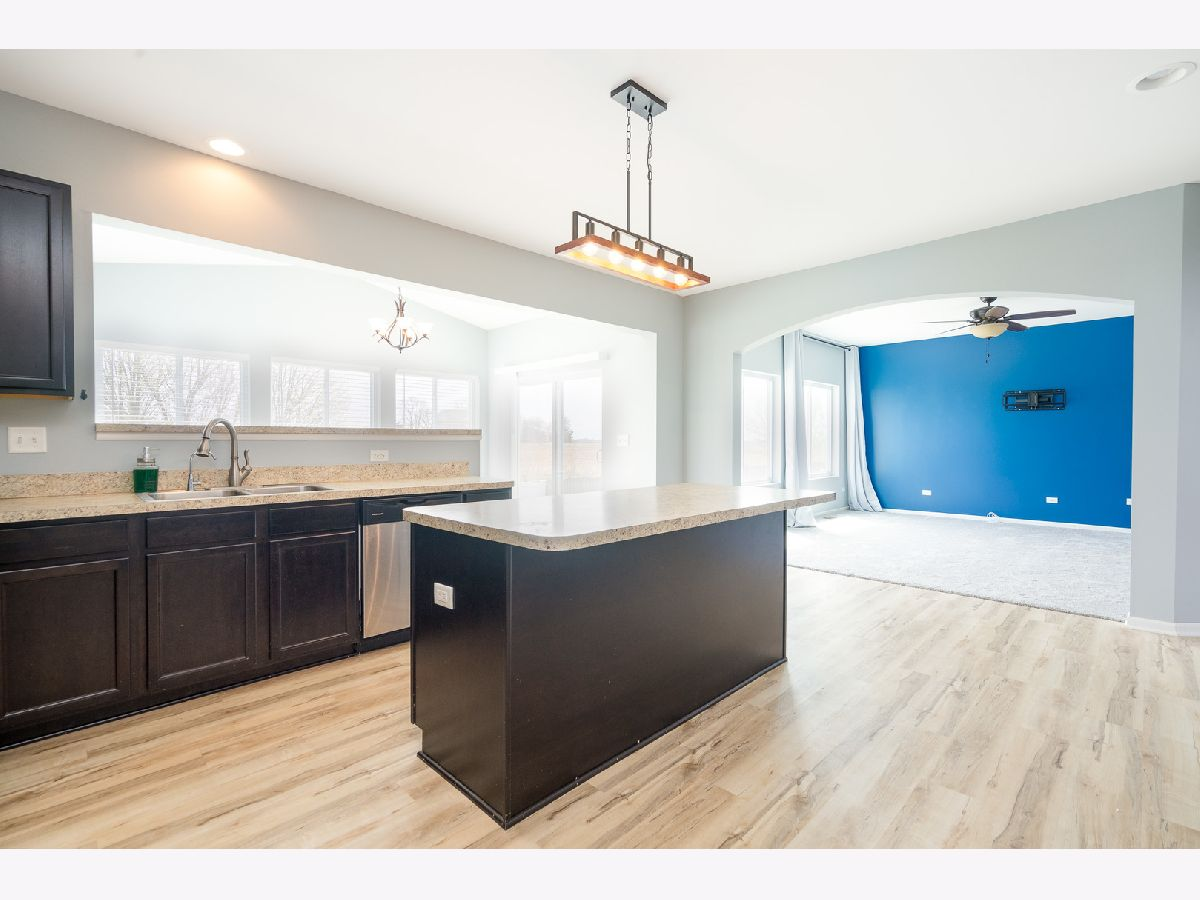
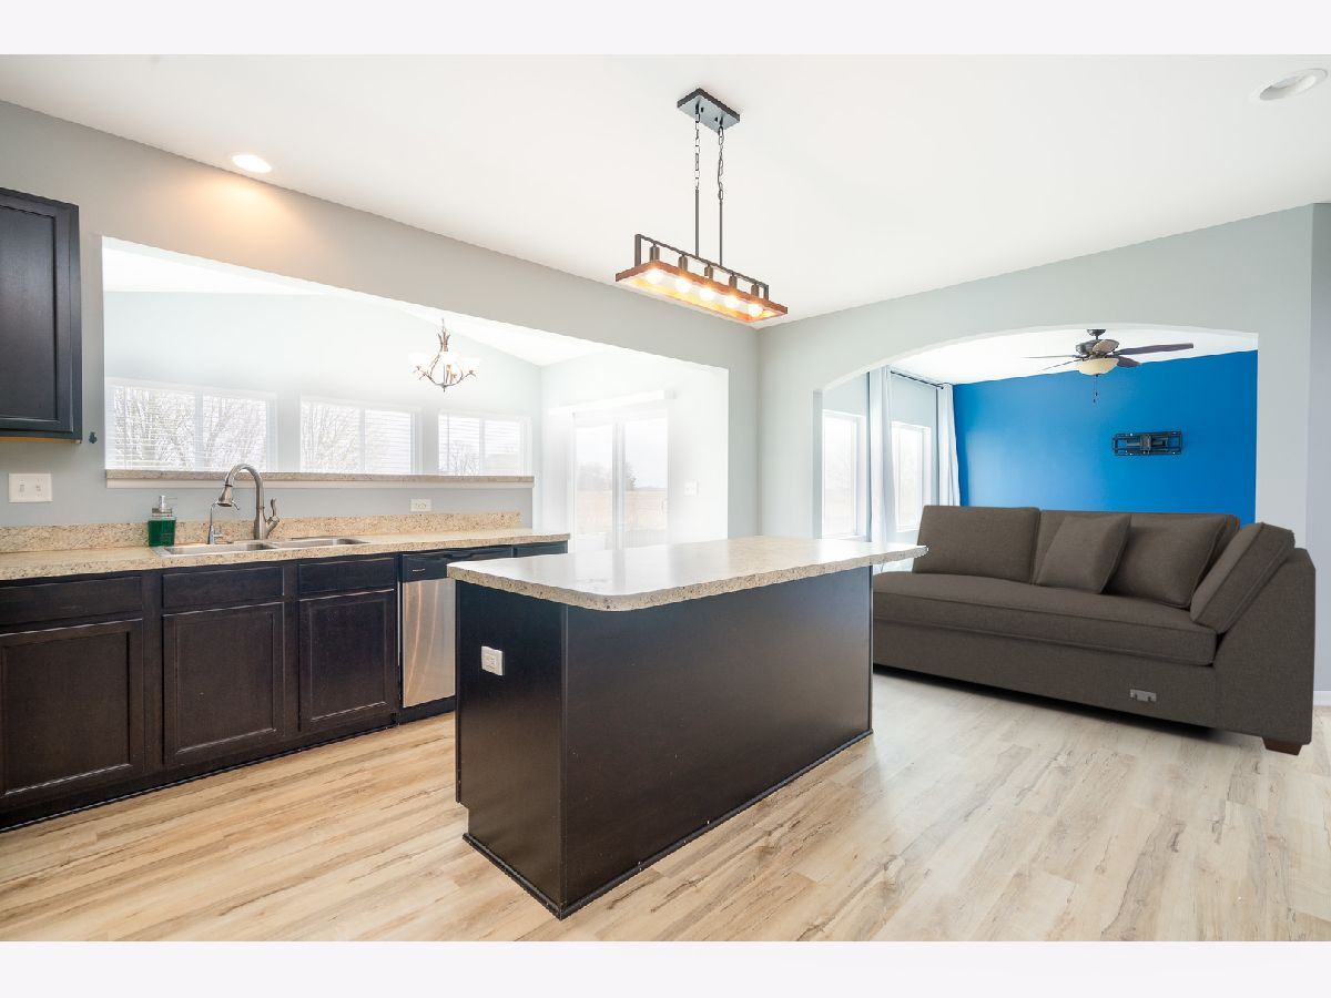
+ sofa (1043, 594)
